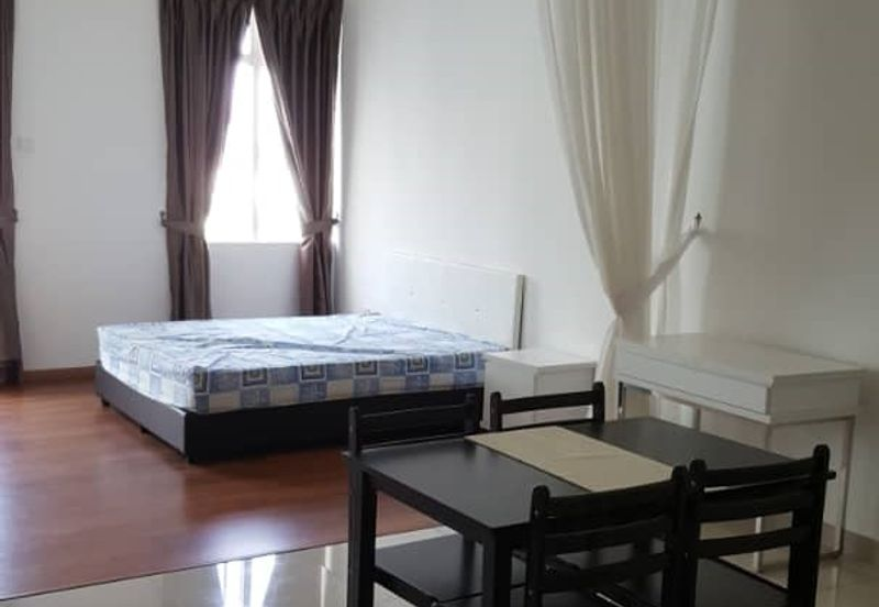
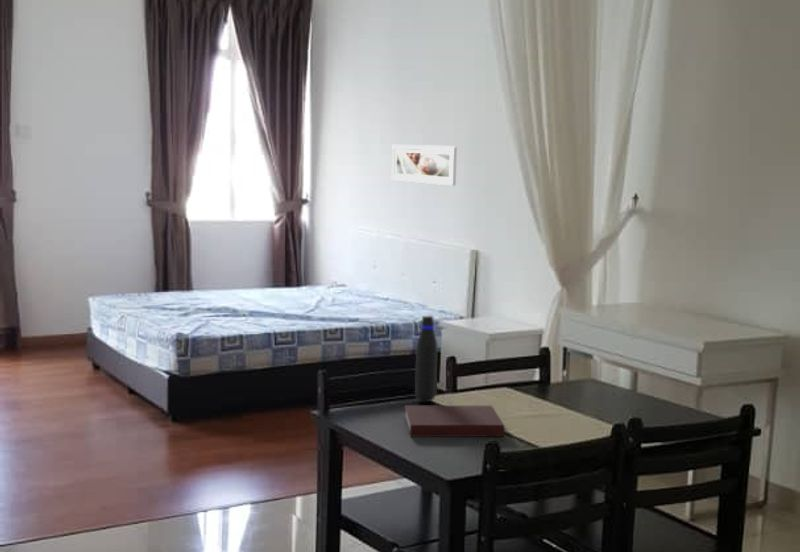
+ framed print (422, 164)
+ notebook (452, 420)
+ water bottle (426, 358)
